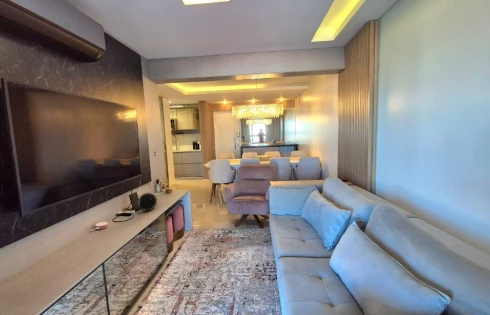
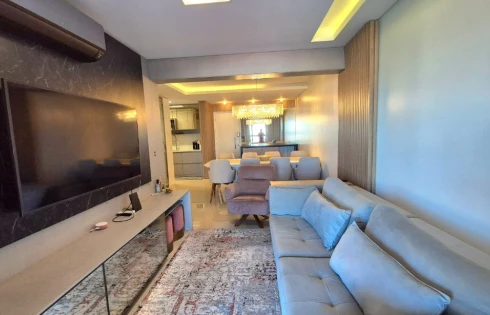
- decorative orb (147, 201)
